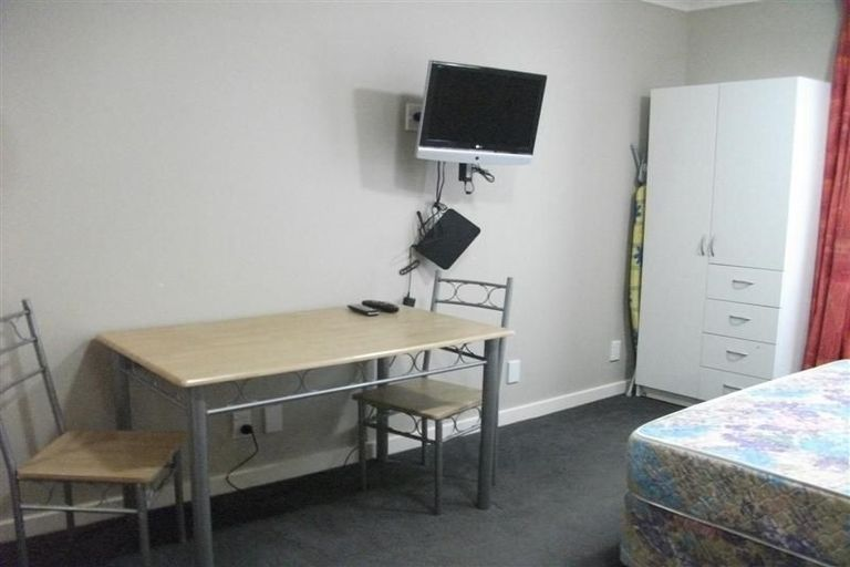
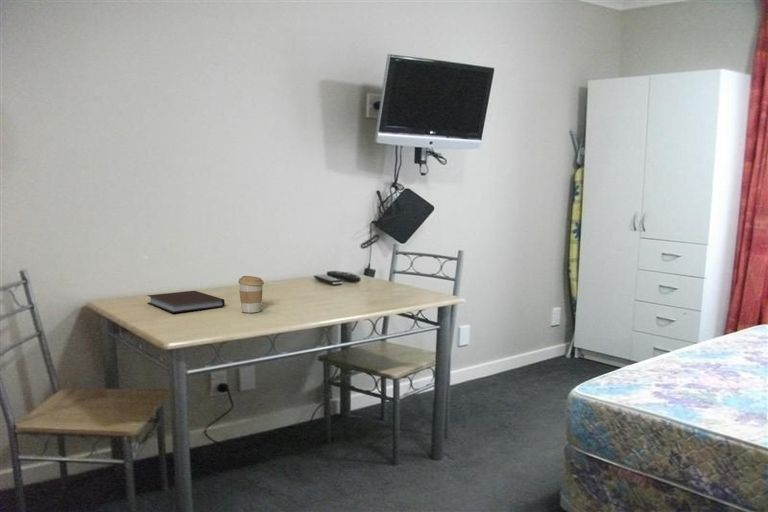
+ coffee cup (251, 293)
+ notebook (185, 300)
